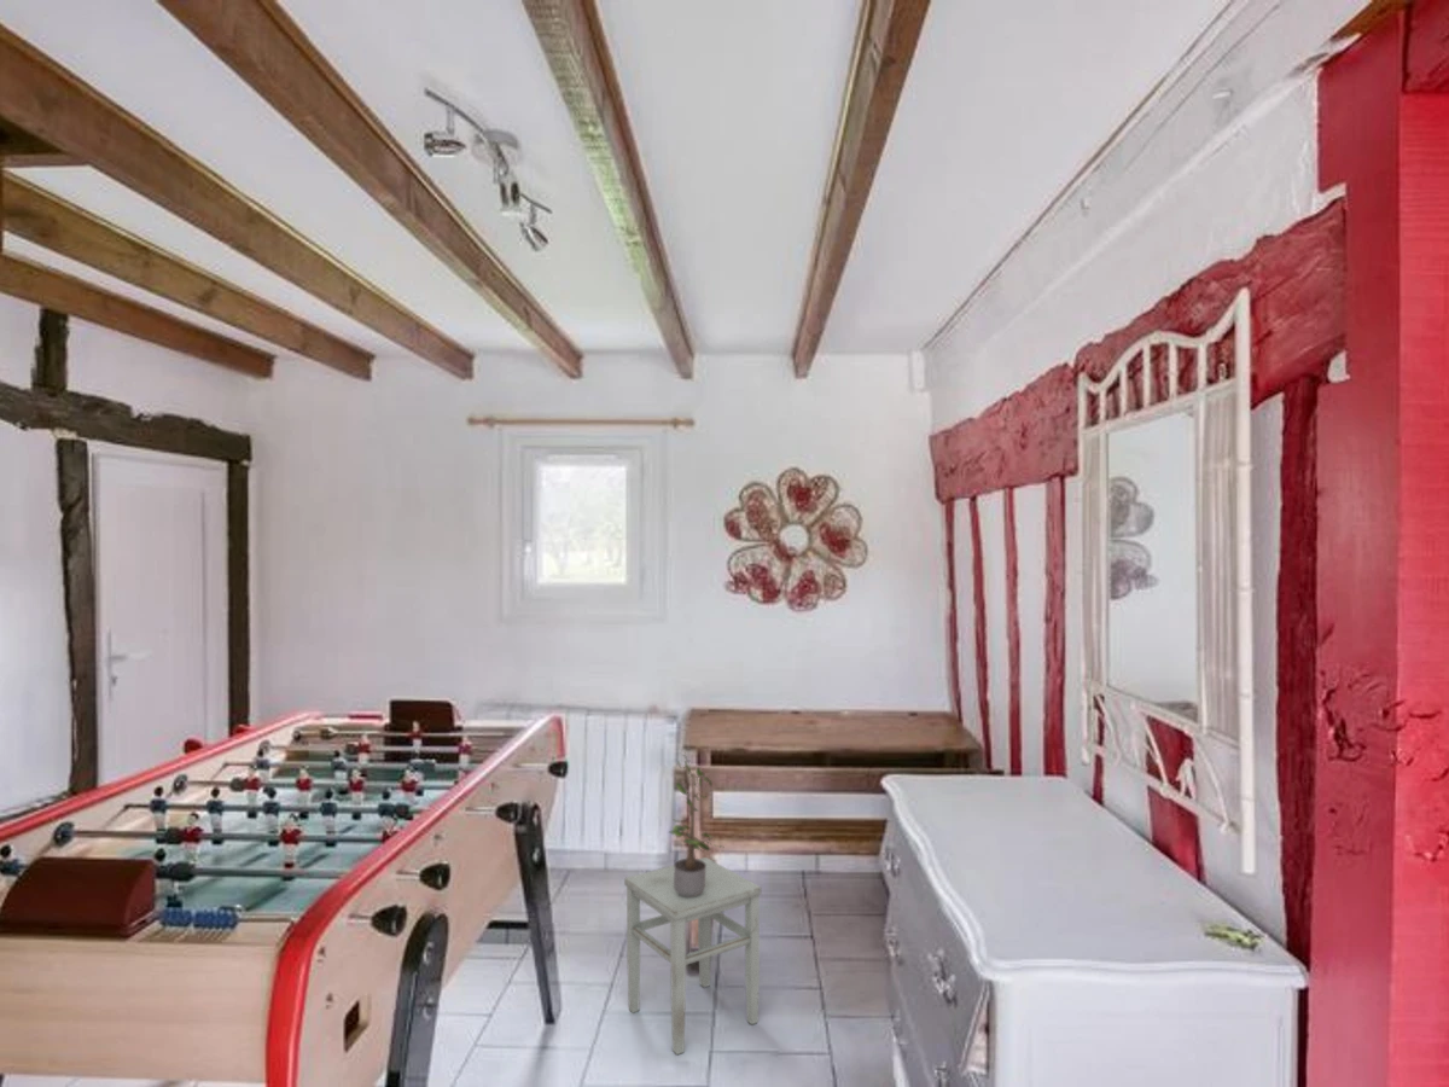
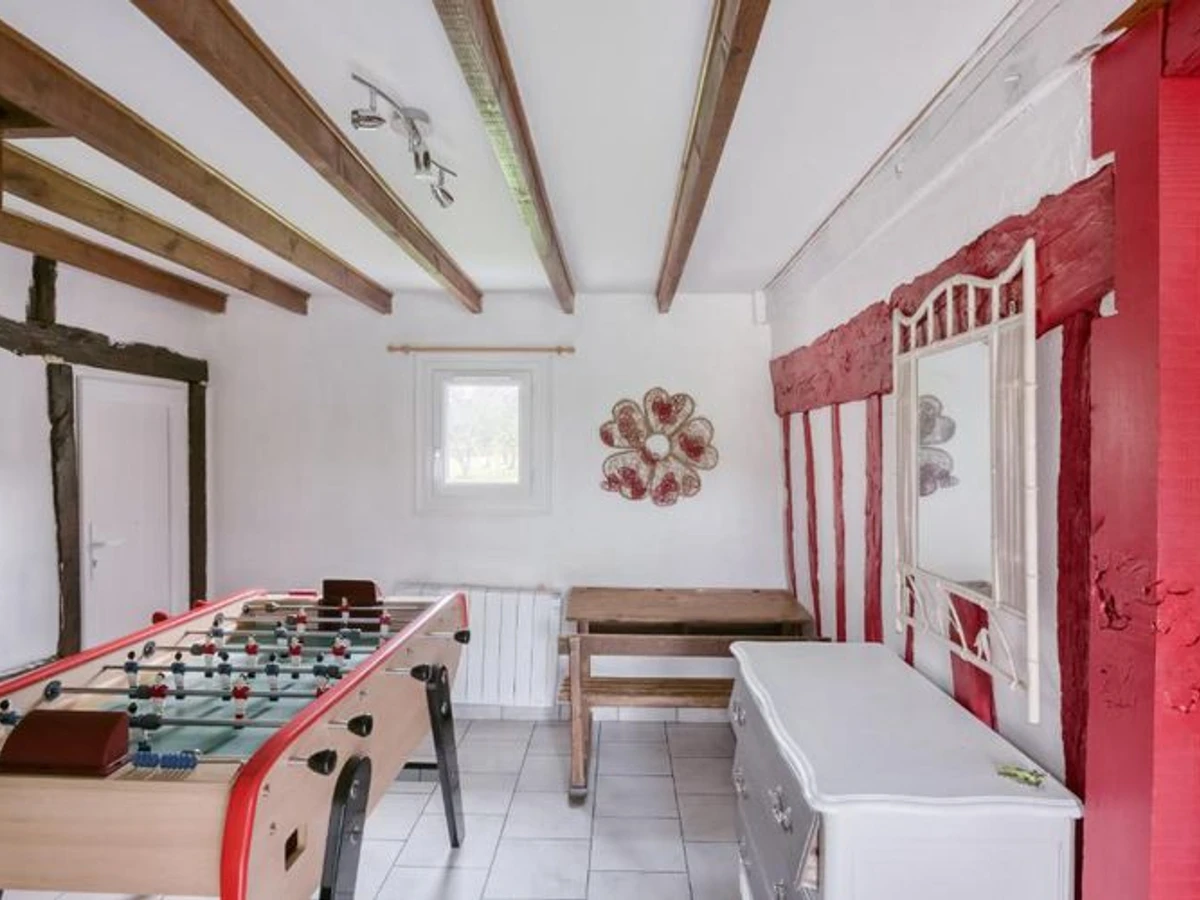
- stool (692, 952)
- potted plant (691, 819)
